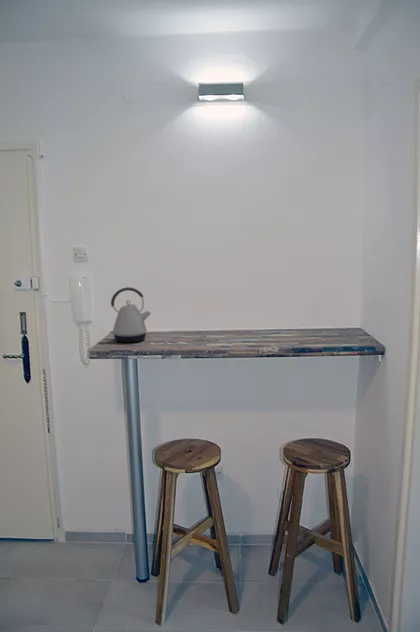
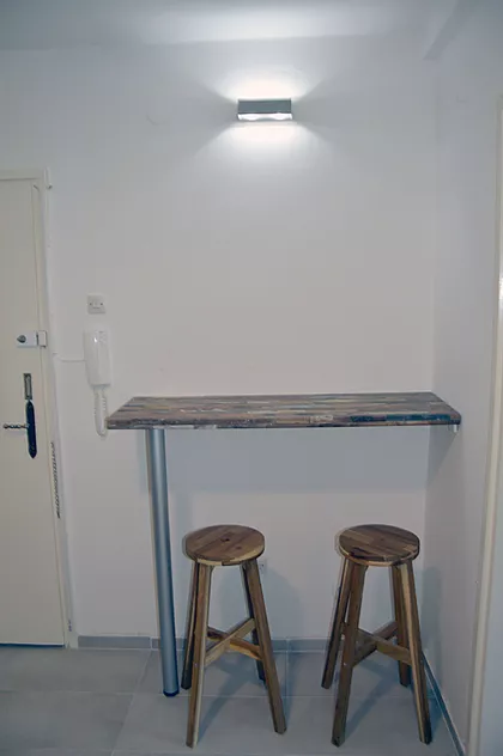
- kettle (130, 314)
